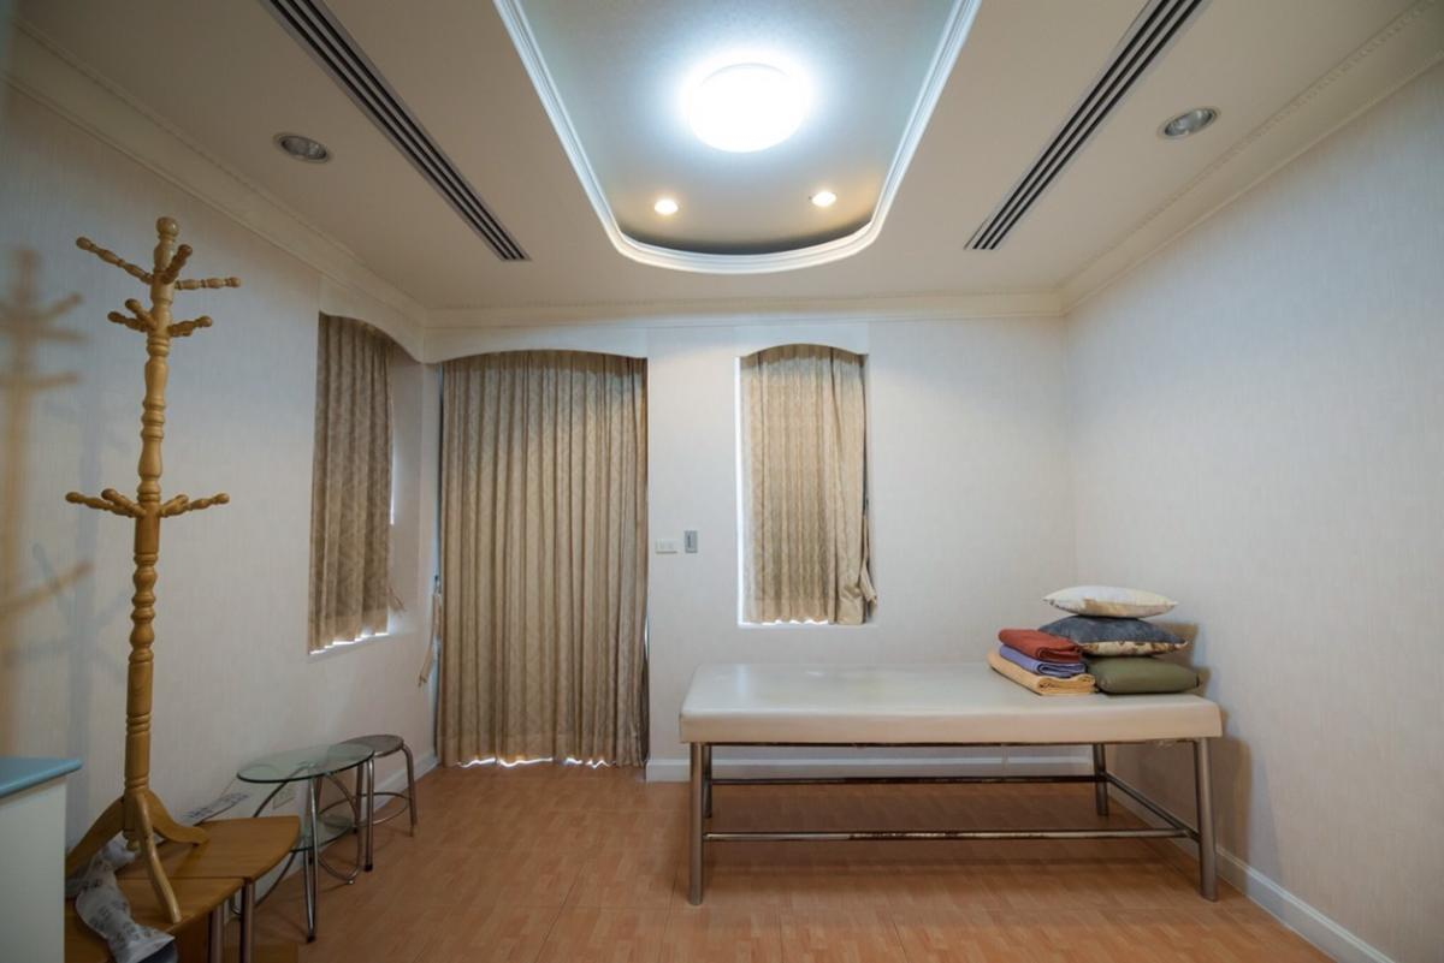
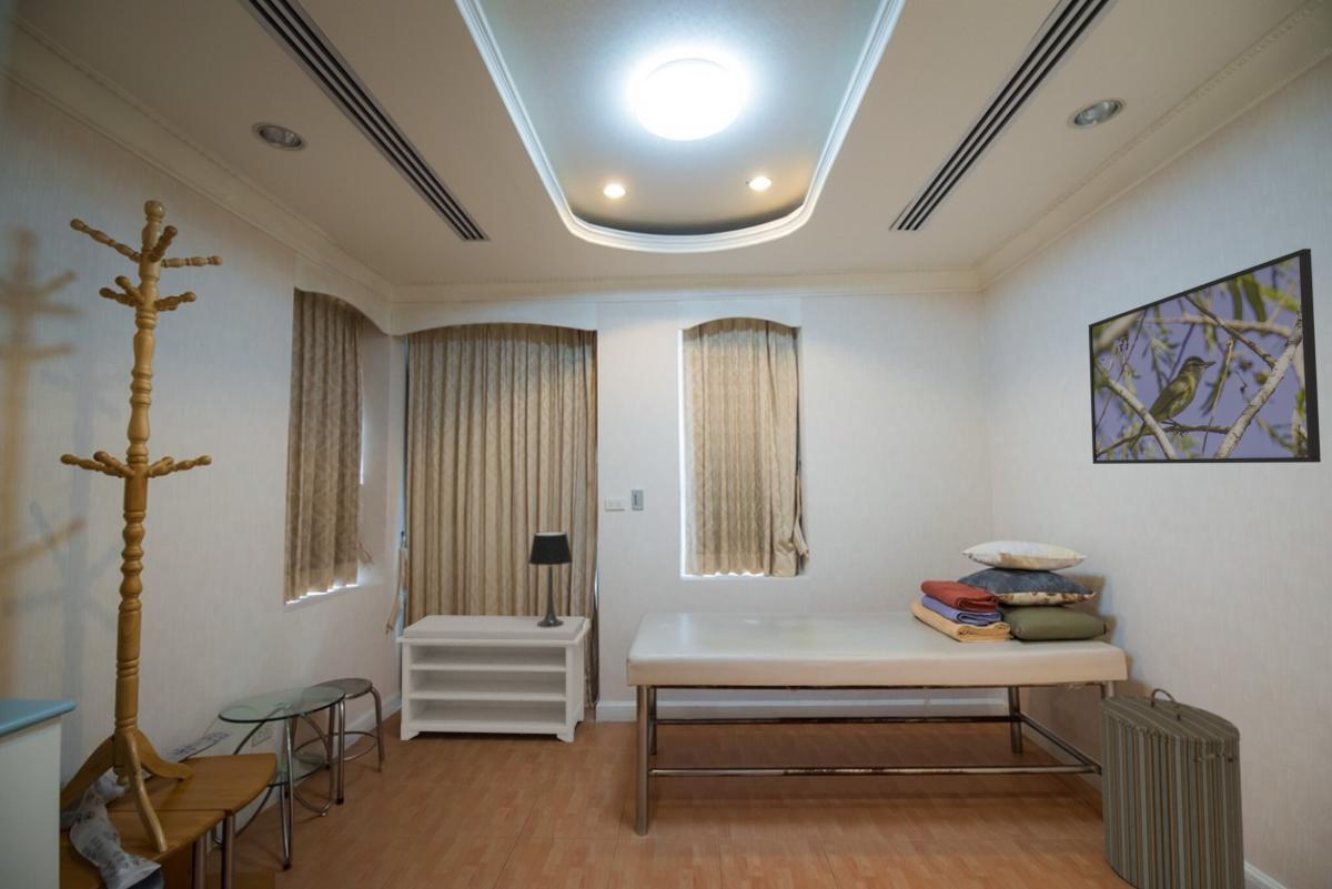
+ table lamp (549, 578)
+ bench (496, 675)
+ laundry hamper (1168, 781)
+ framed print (1179, 378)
